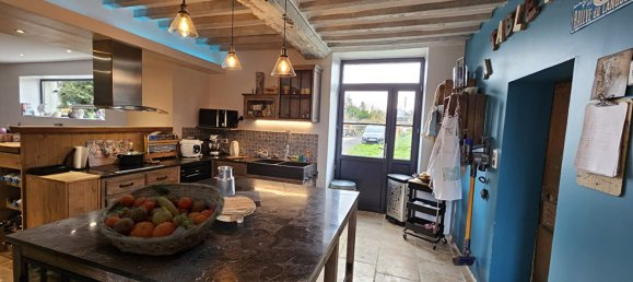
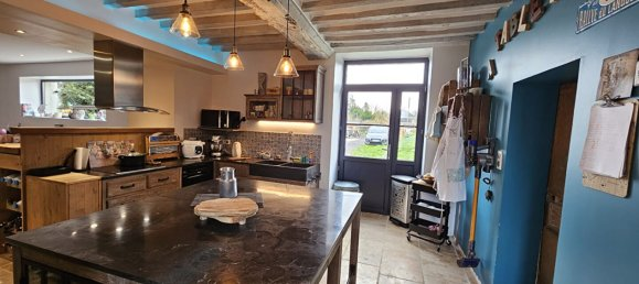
- fruit basket (165, 215)
